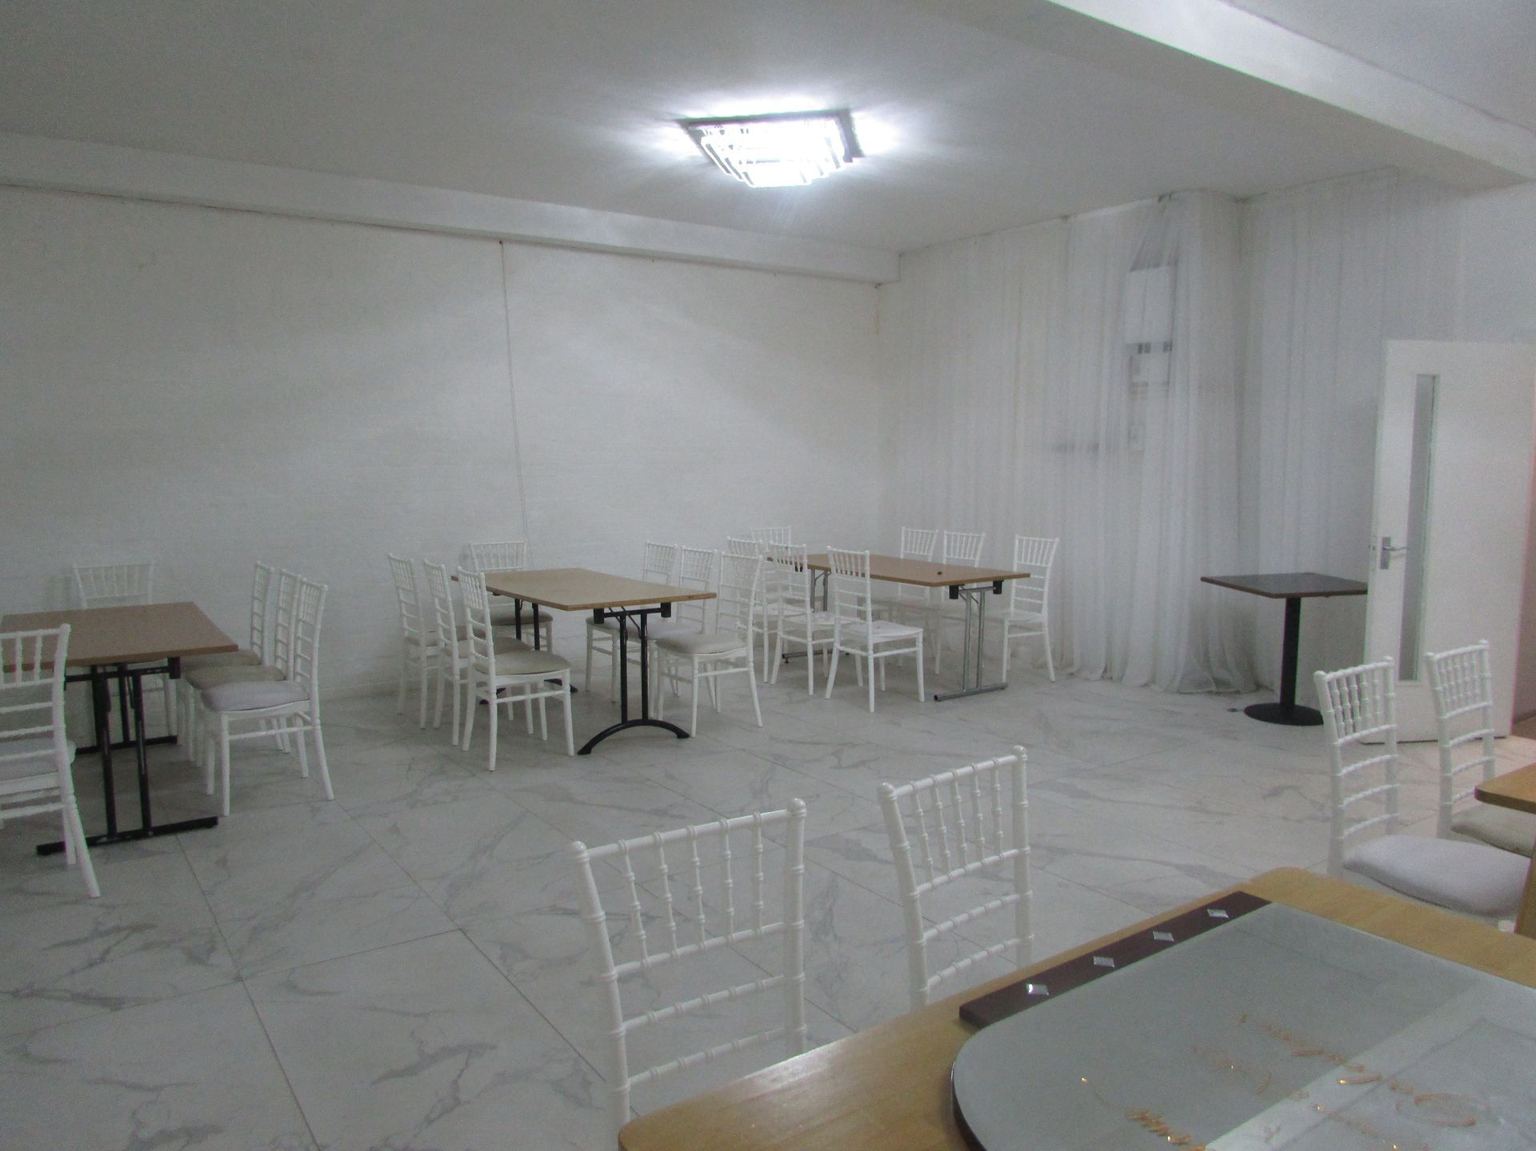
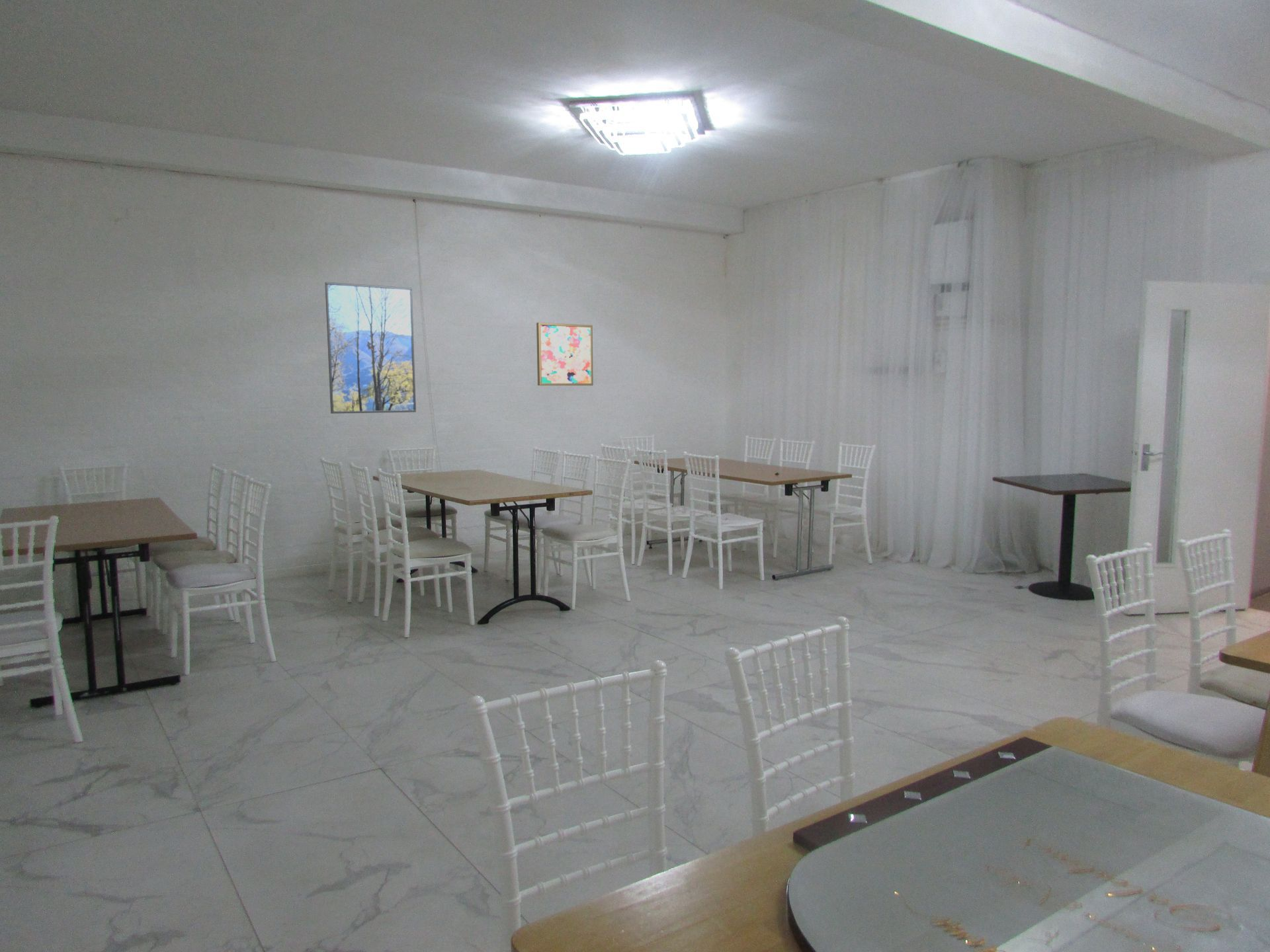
+ wall art (565, 354)
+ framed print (372, 349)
